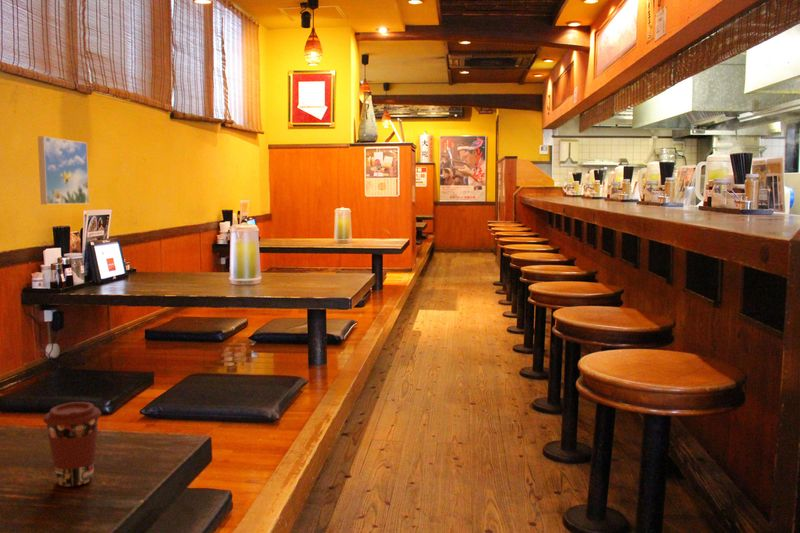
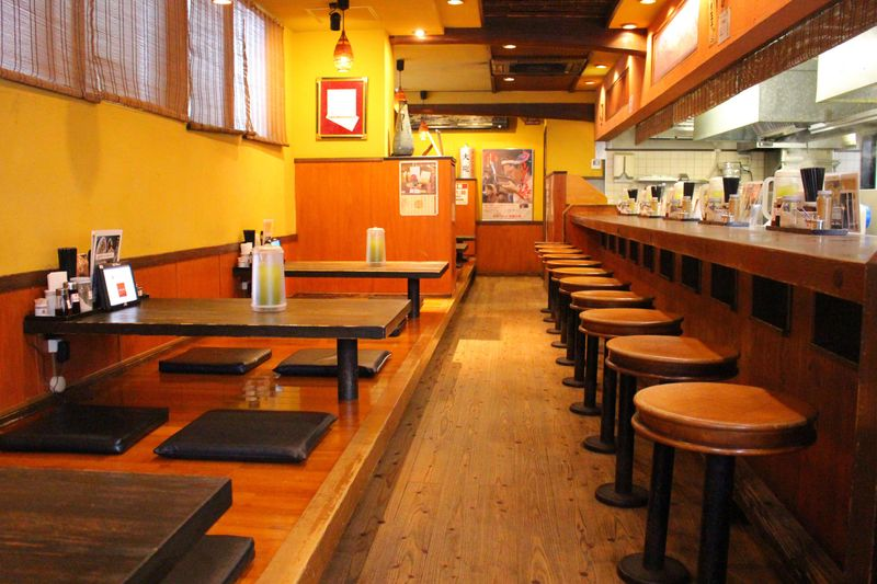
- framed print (64, 172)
- coffee cup (73, 444)
